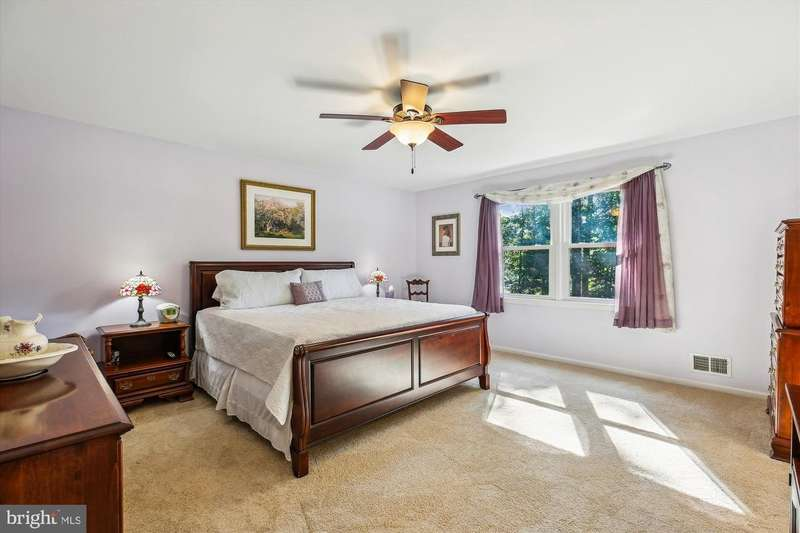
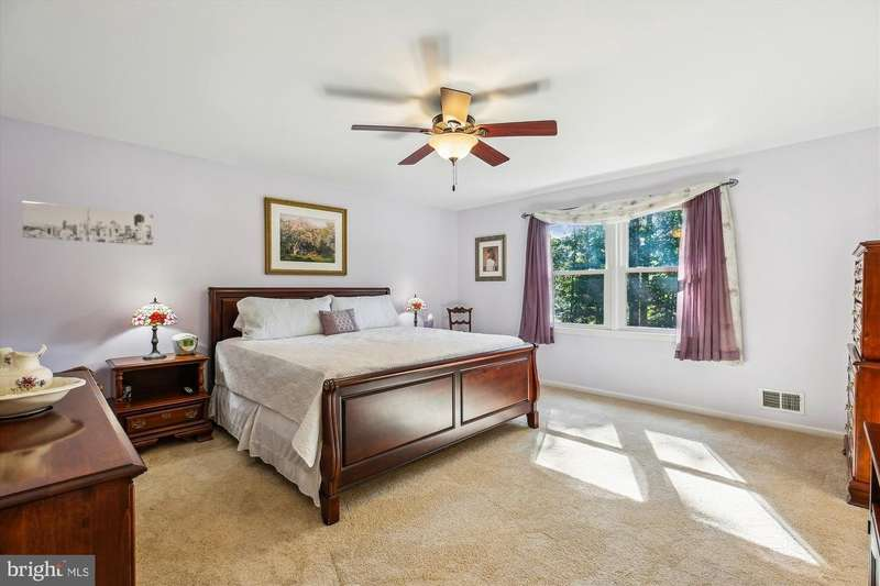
+ wall art (92, 224)
